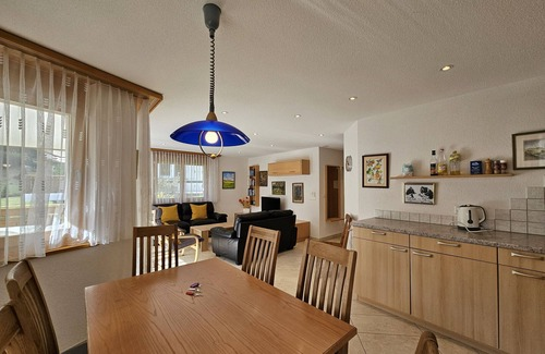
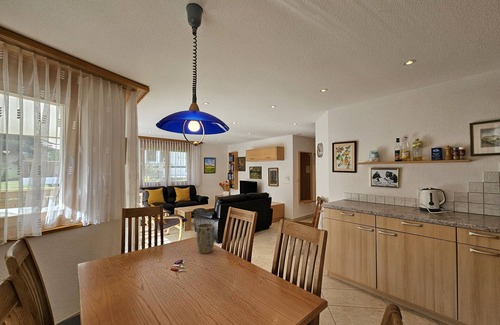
+ plant pot (205, 238)
